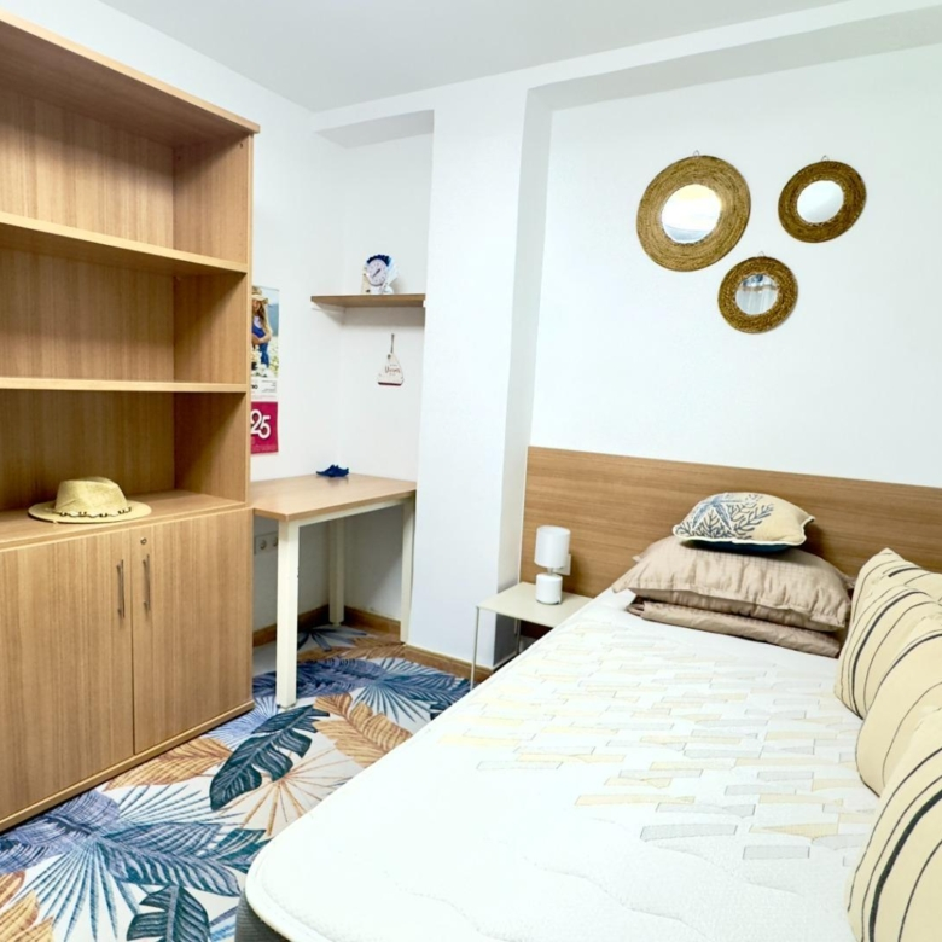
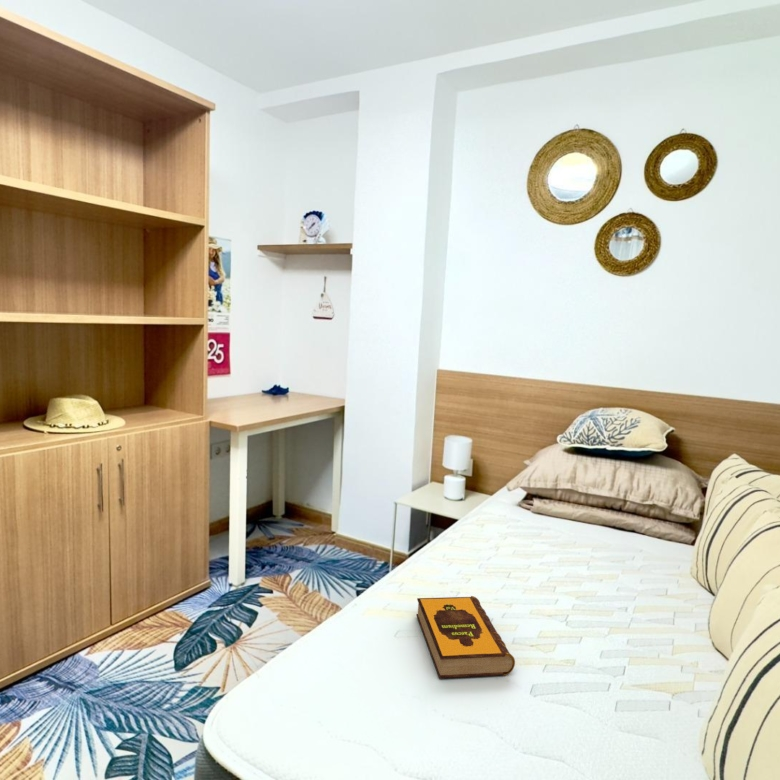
+ hardback book (461, 633)
